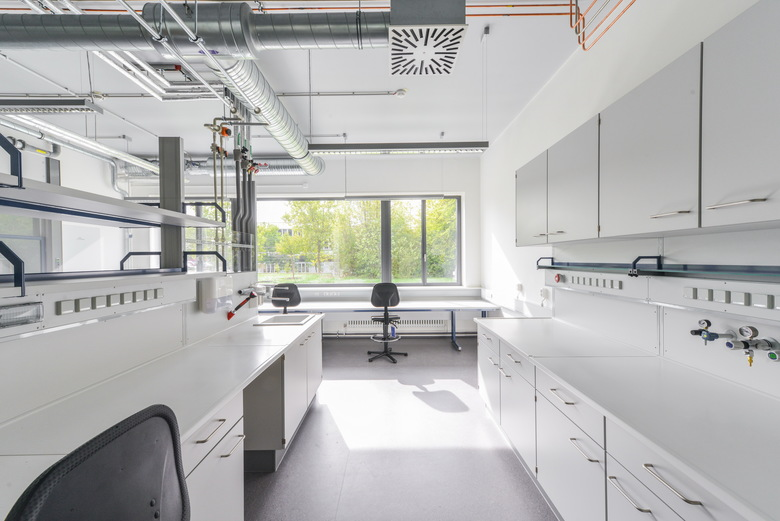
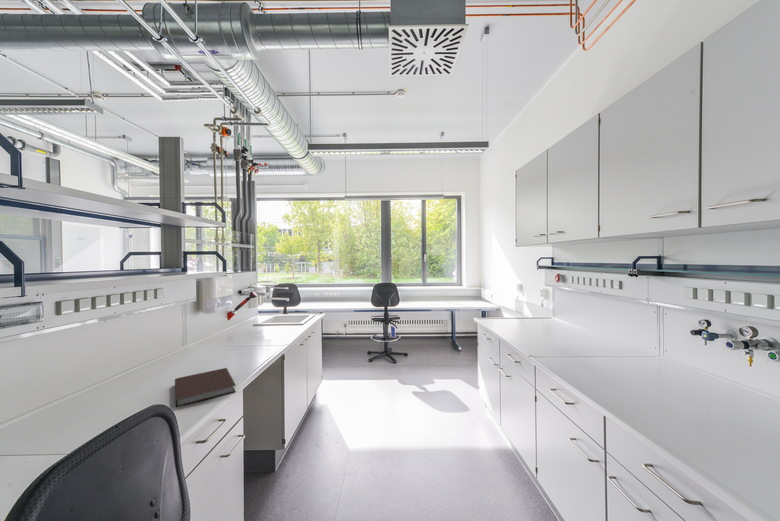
+ notebook (204, 385)
